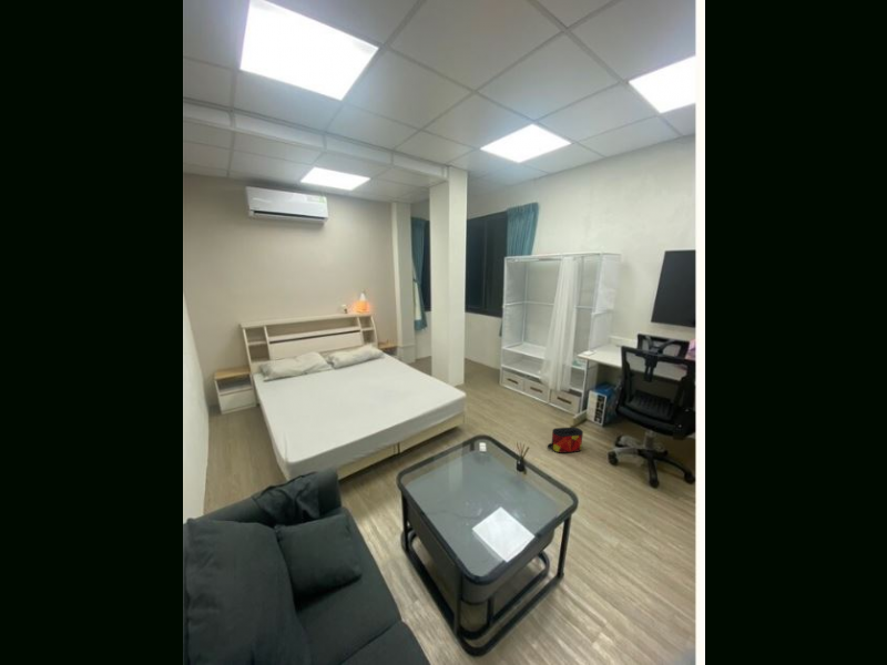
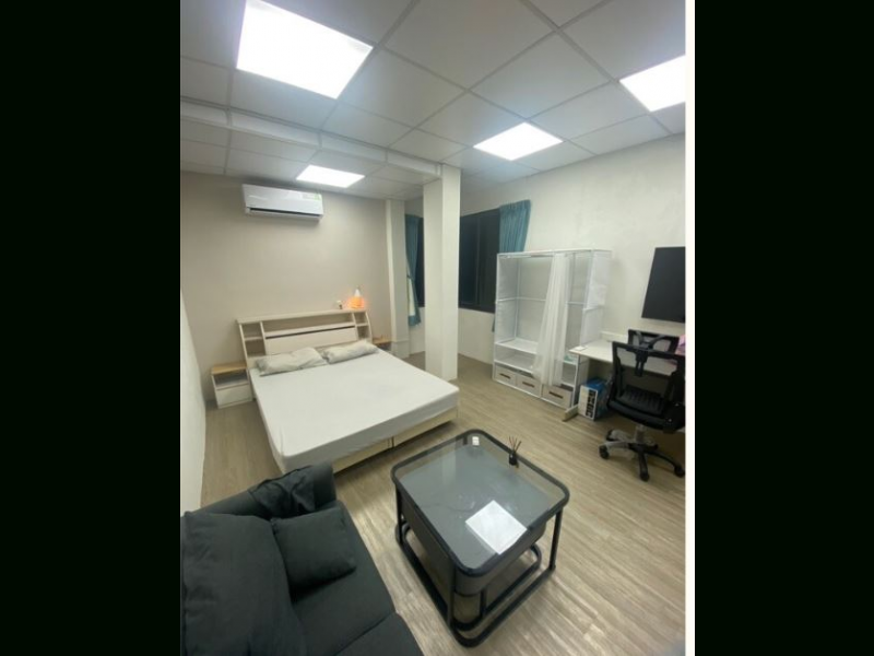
- bag (565, 438)
